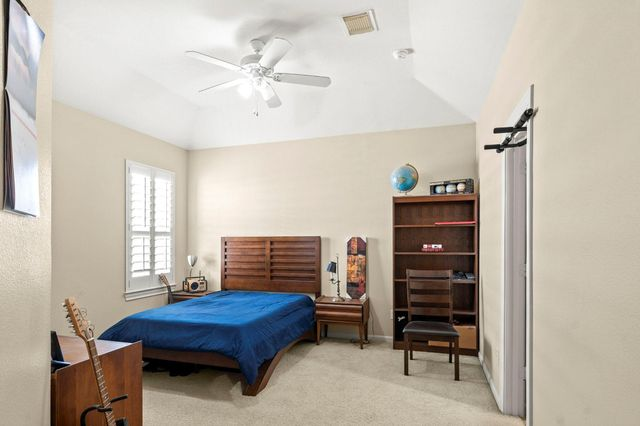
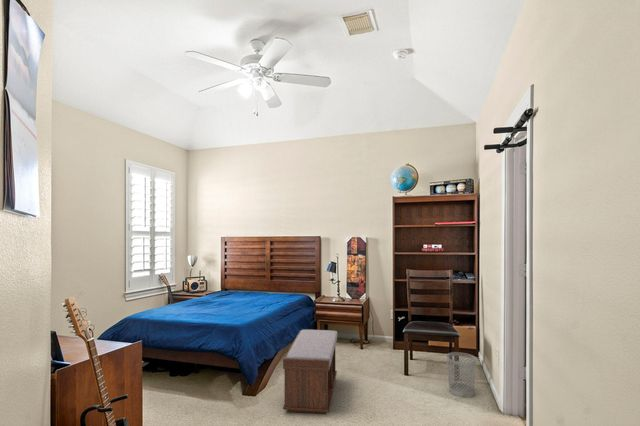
+ wastebasket (461, 374)
+ bench (313, 367)
